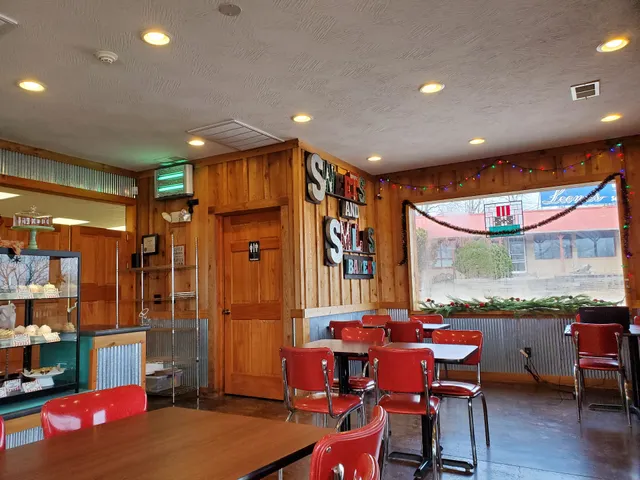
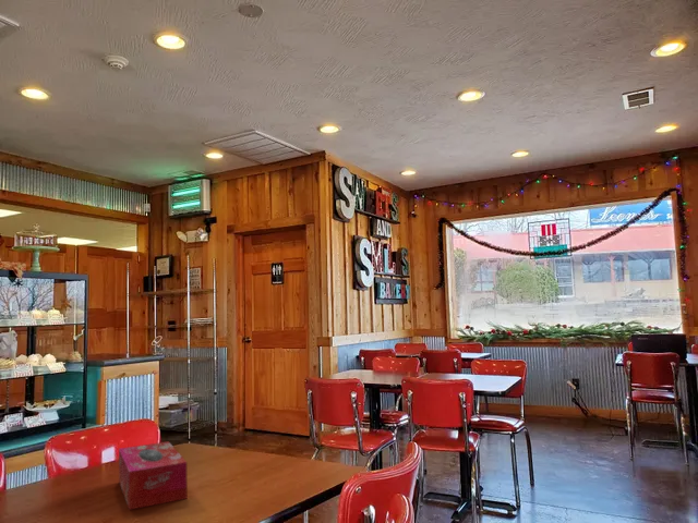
+ tissue box (151, 472)
